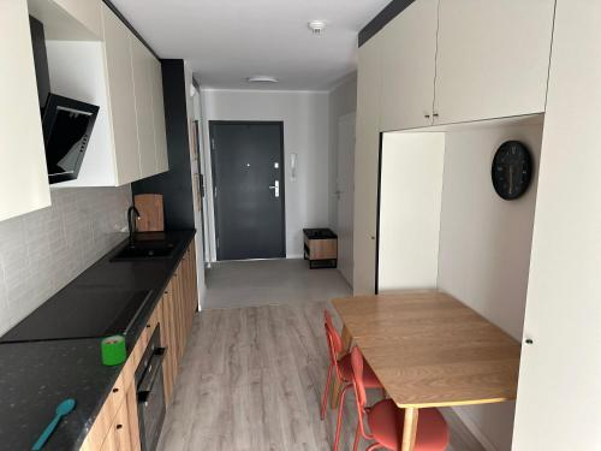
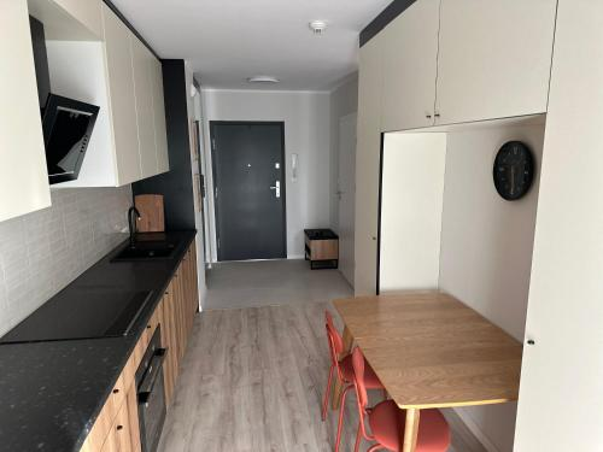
- mug (114, 348)
- spoon (54, 422)
